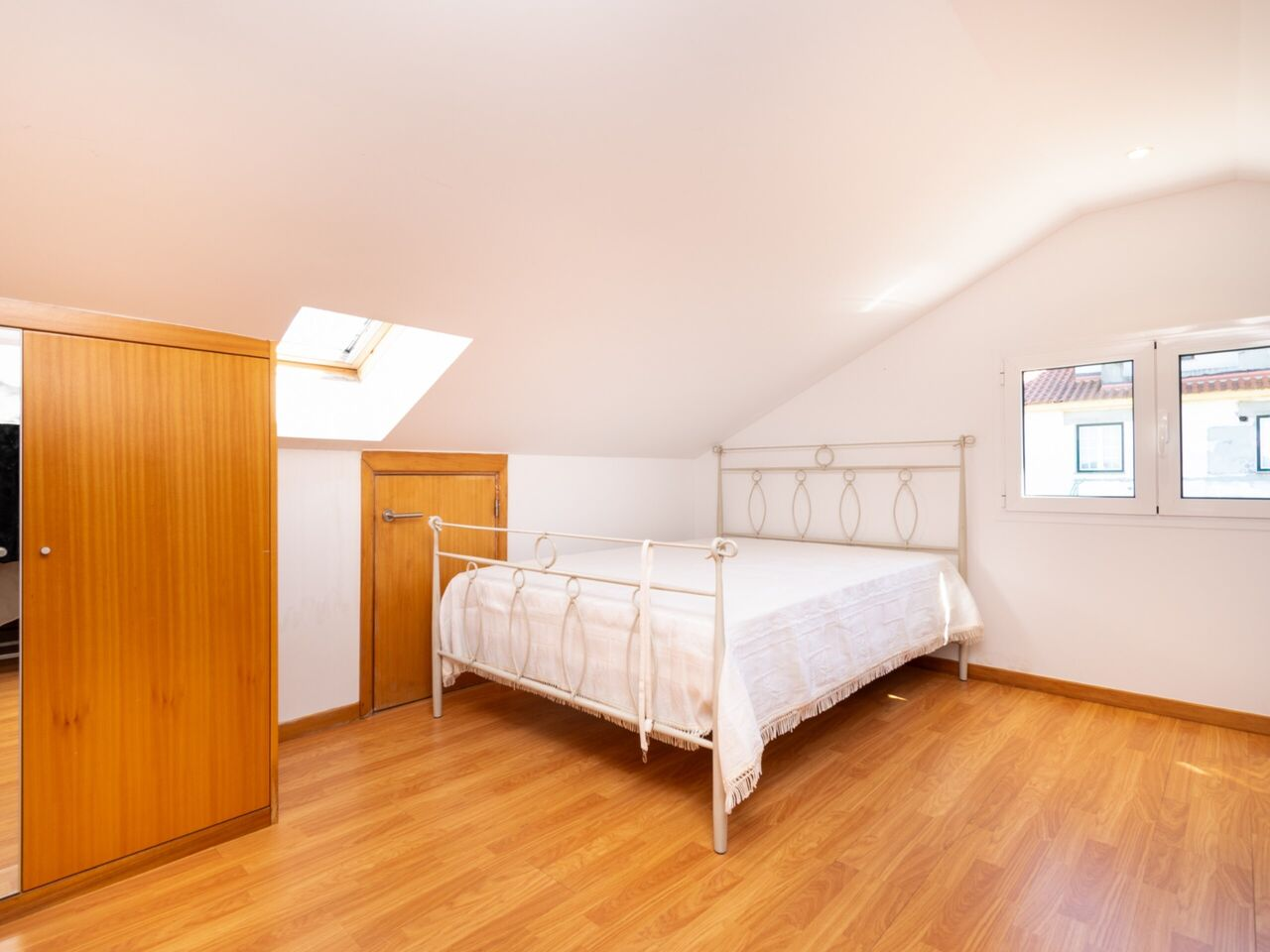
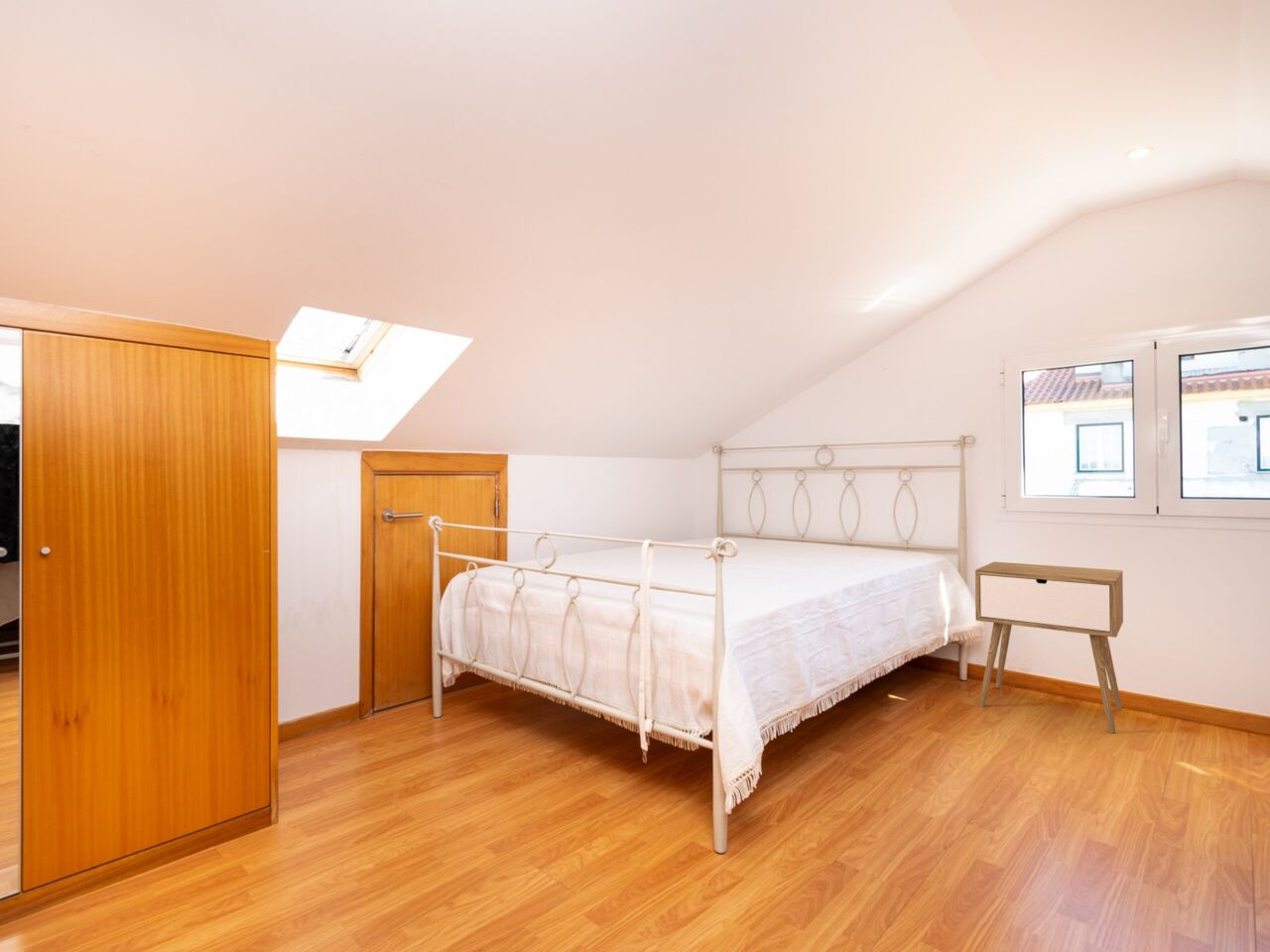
+ nightstand (1049, 629)
